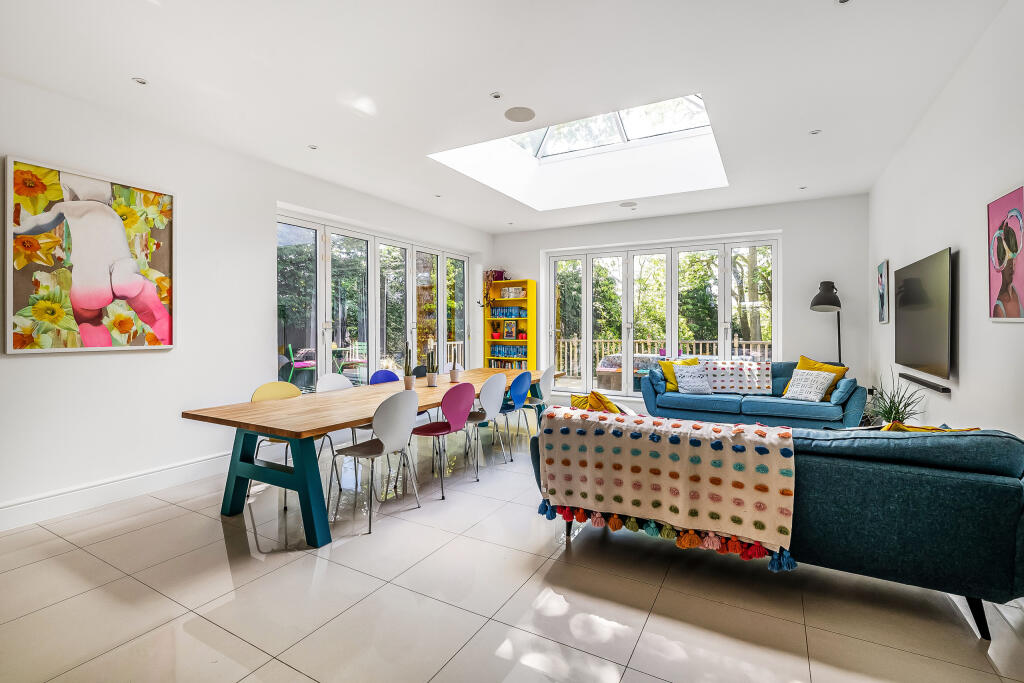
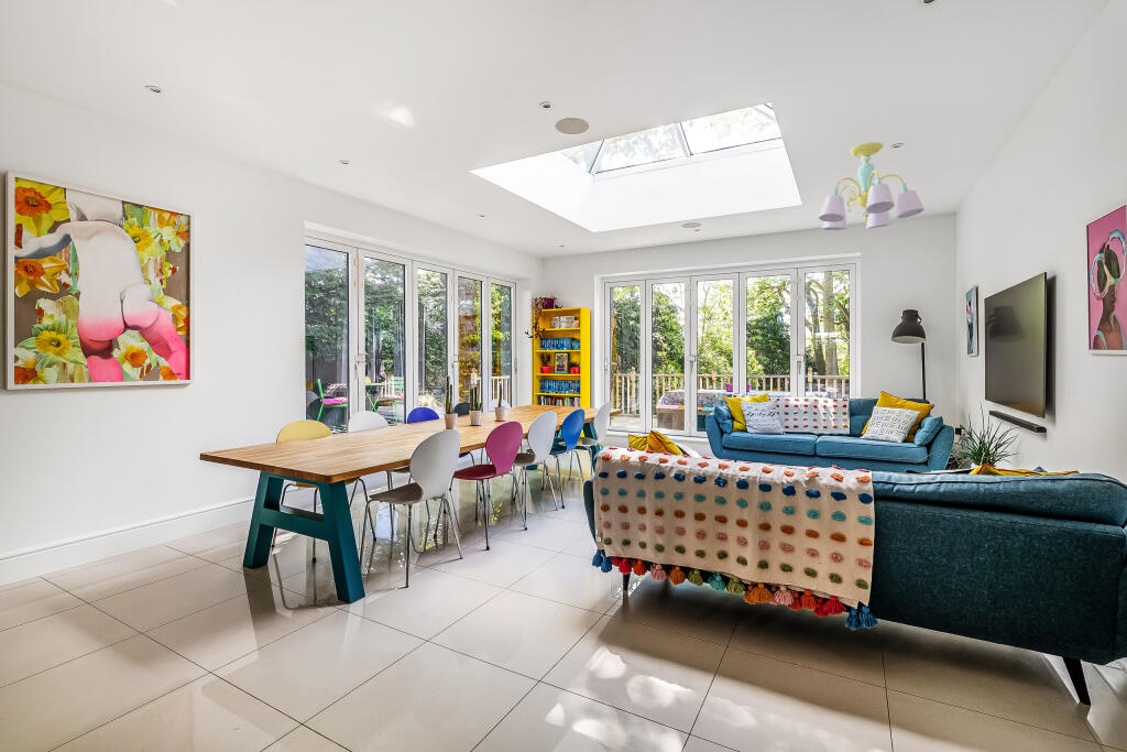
+ chandelier (869, 184)
